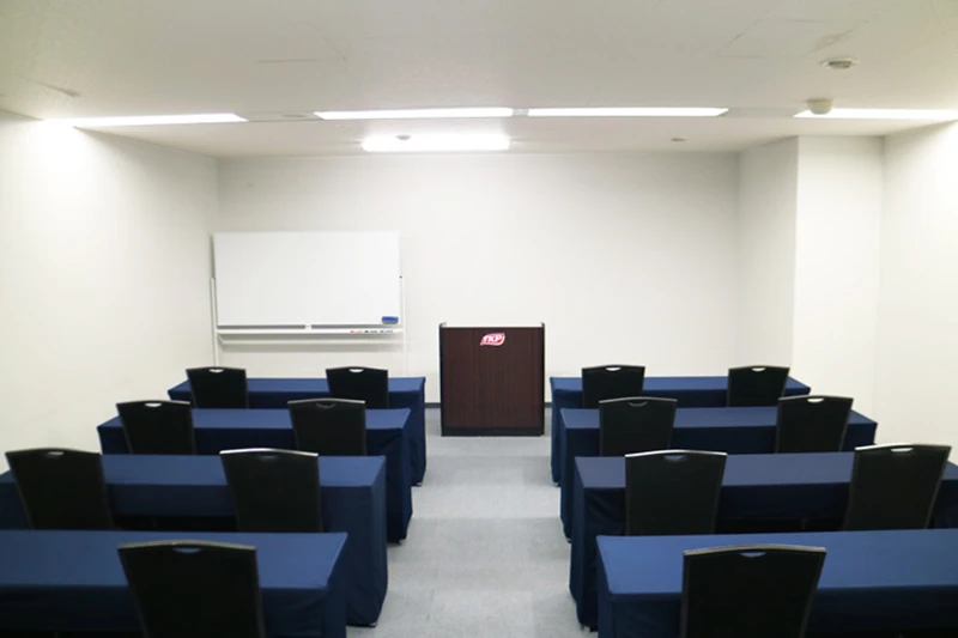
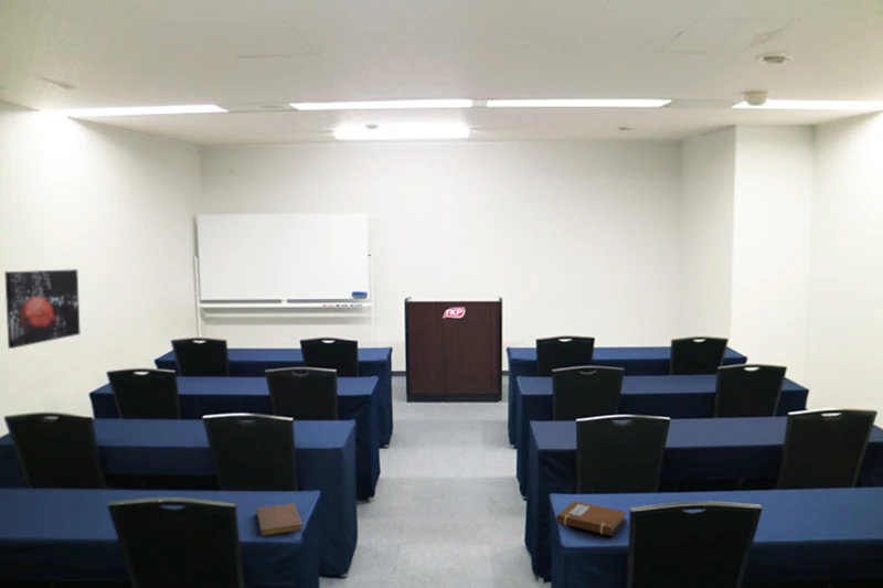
+ notebook (589, 517)
+ notebook (278, 518)
+ wall art (45, 306)
